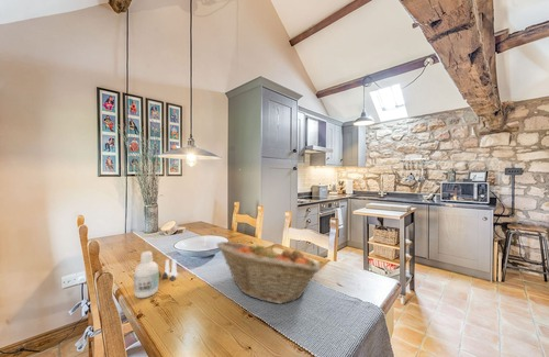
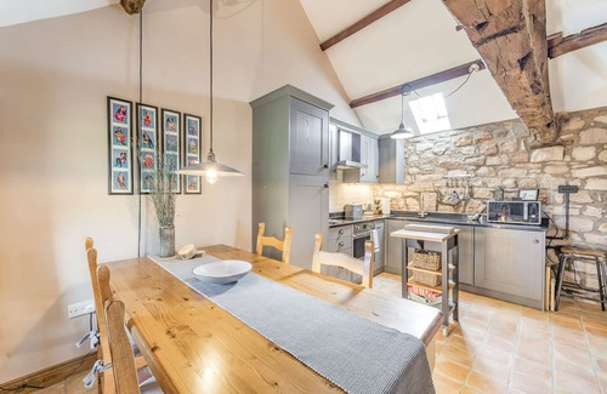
- salt and pepper shaker set (168, 268)
- fruit basket (266, 263)
- bottle (146, 272)
